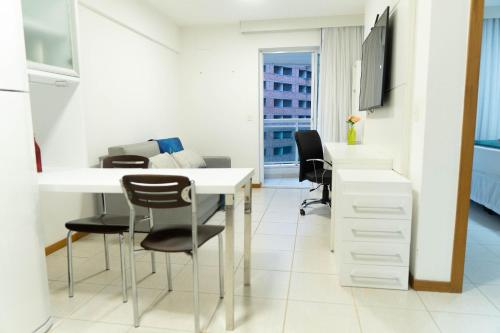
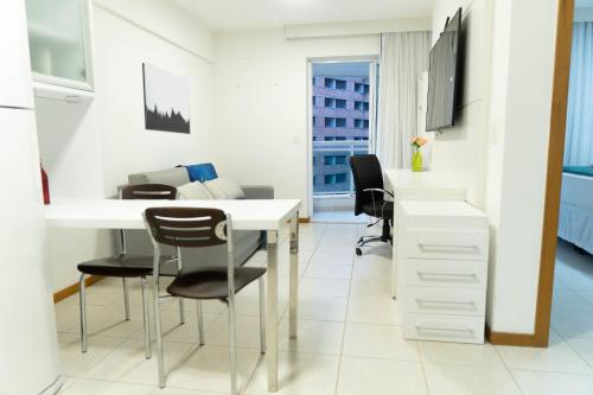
+ wall art (168, 102)
